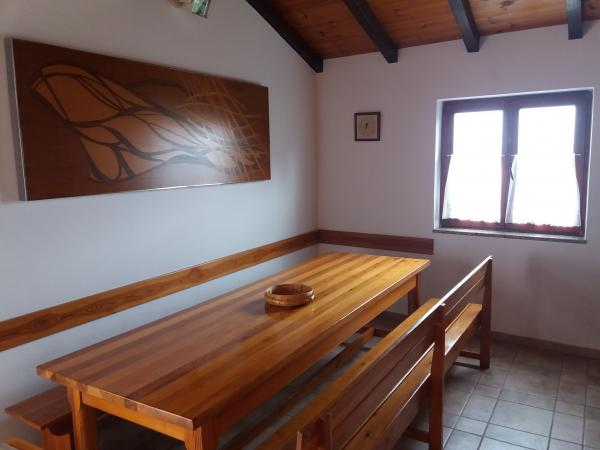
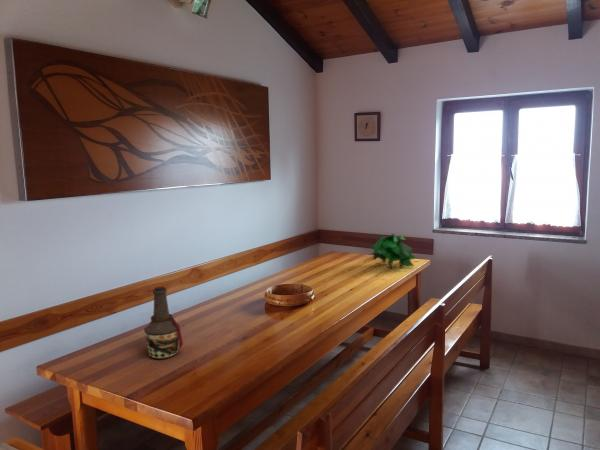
+ bottle (163, 321)
+ plant (392, 248)
